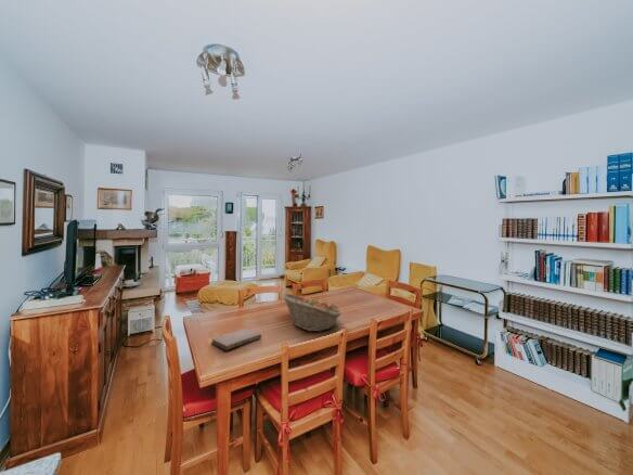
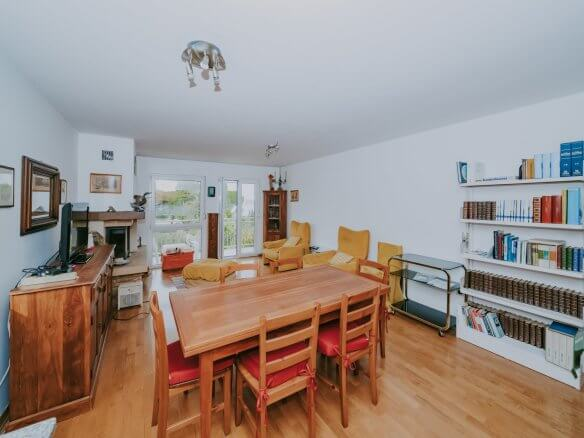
- notebook (236, 338)
- fruit basket (310, 309)
